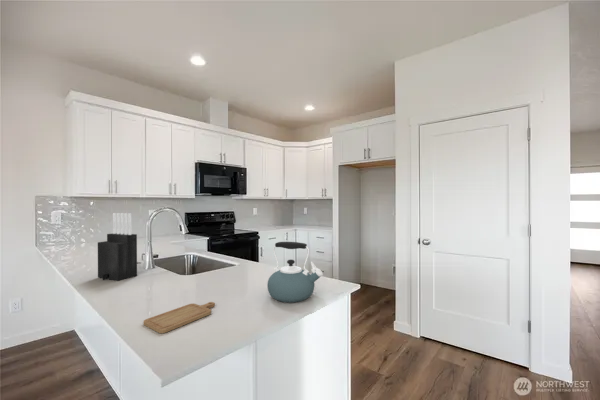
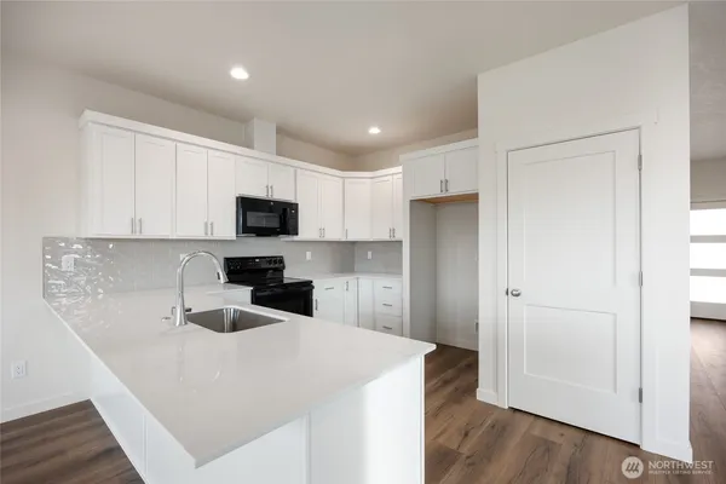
- knife block (115, 245)
- kettle (295, 269)
- chopping board (185, 314)
